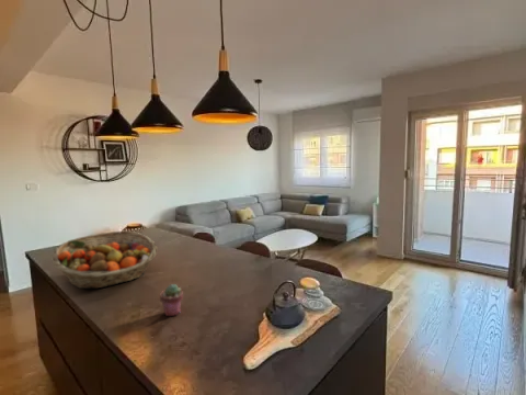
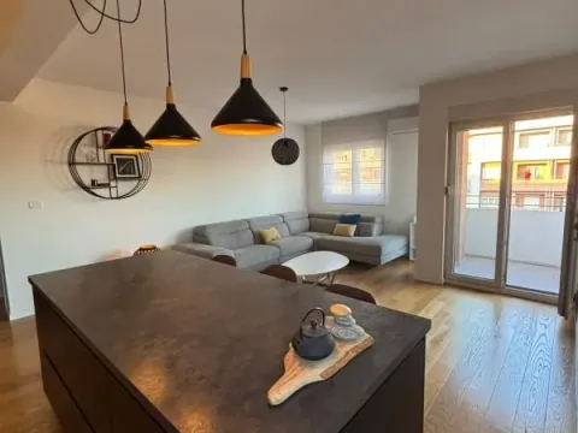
- fruit basket (108, 257)
- potted succulent (171, 298)
